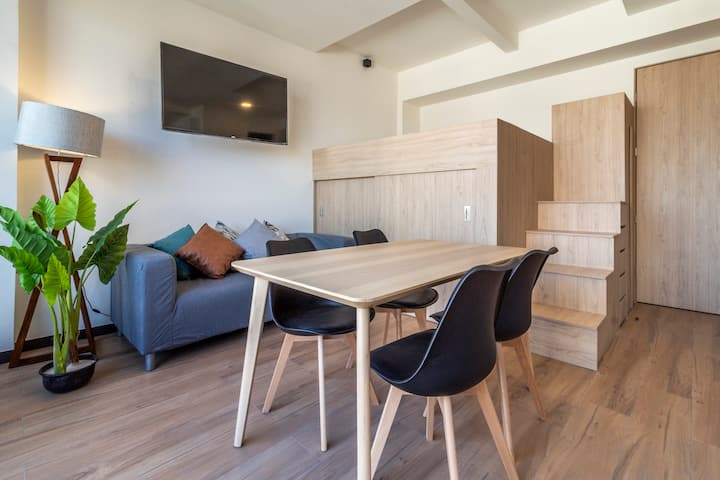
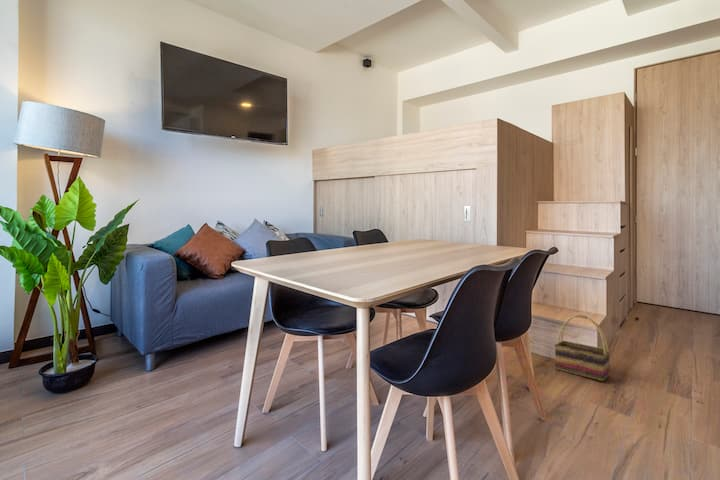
+ basket (581, 344)
